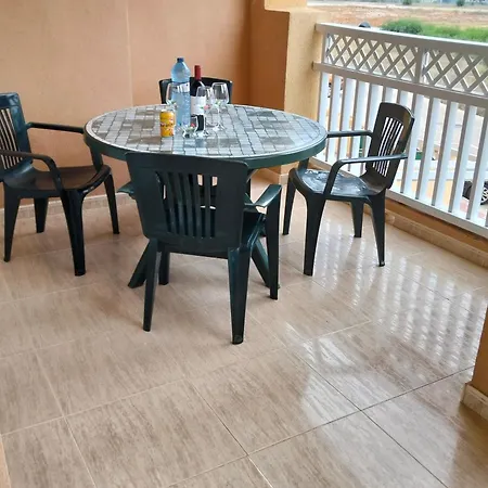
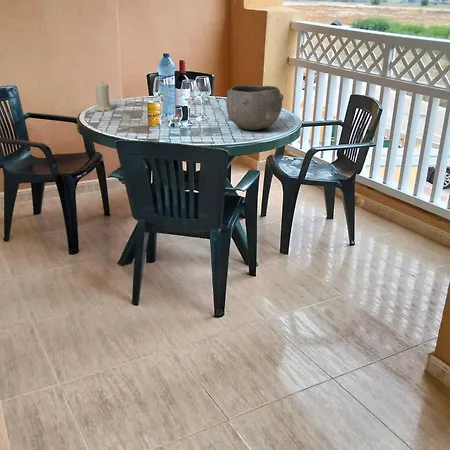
+ candle (102, 95)
+ bowl (253, 107)
